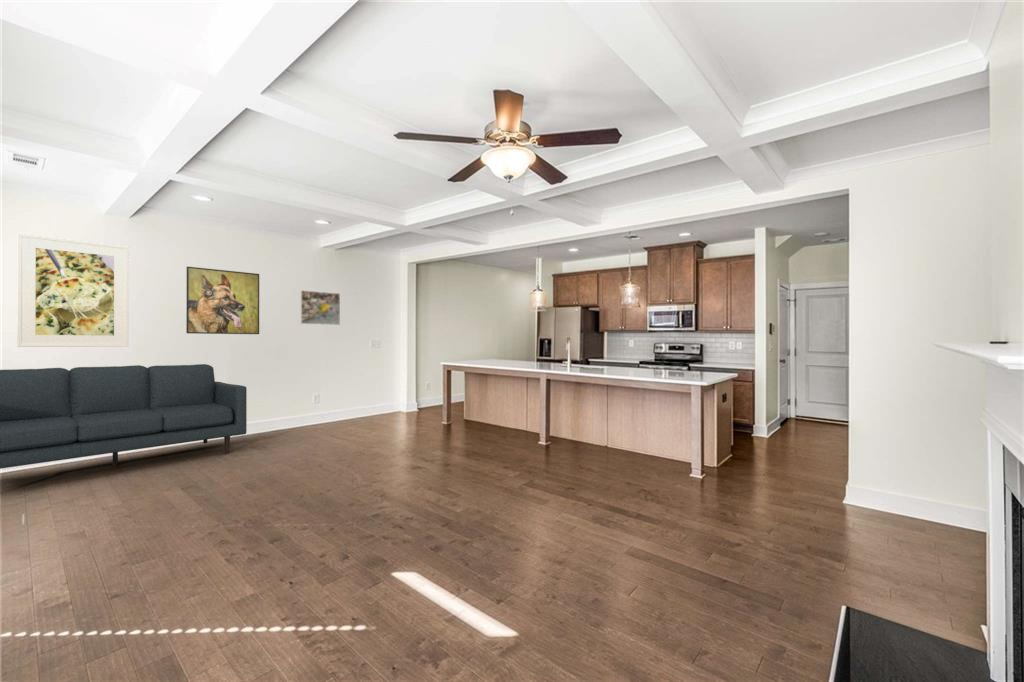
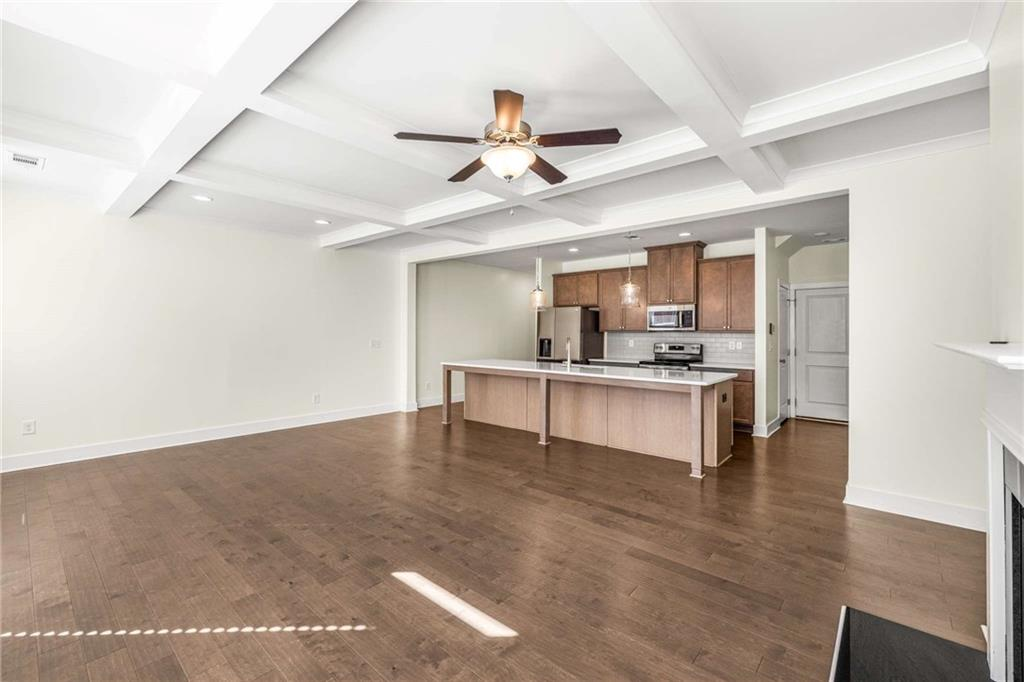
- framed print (76, 293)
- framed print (320, 308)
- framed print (224, 302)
- sofa (115, 416)
